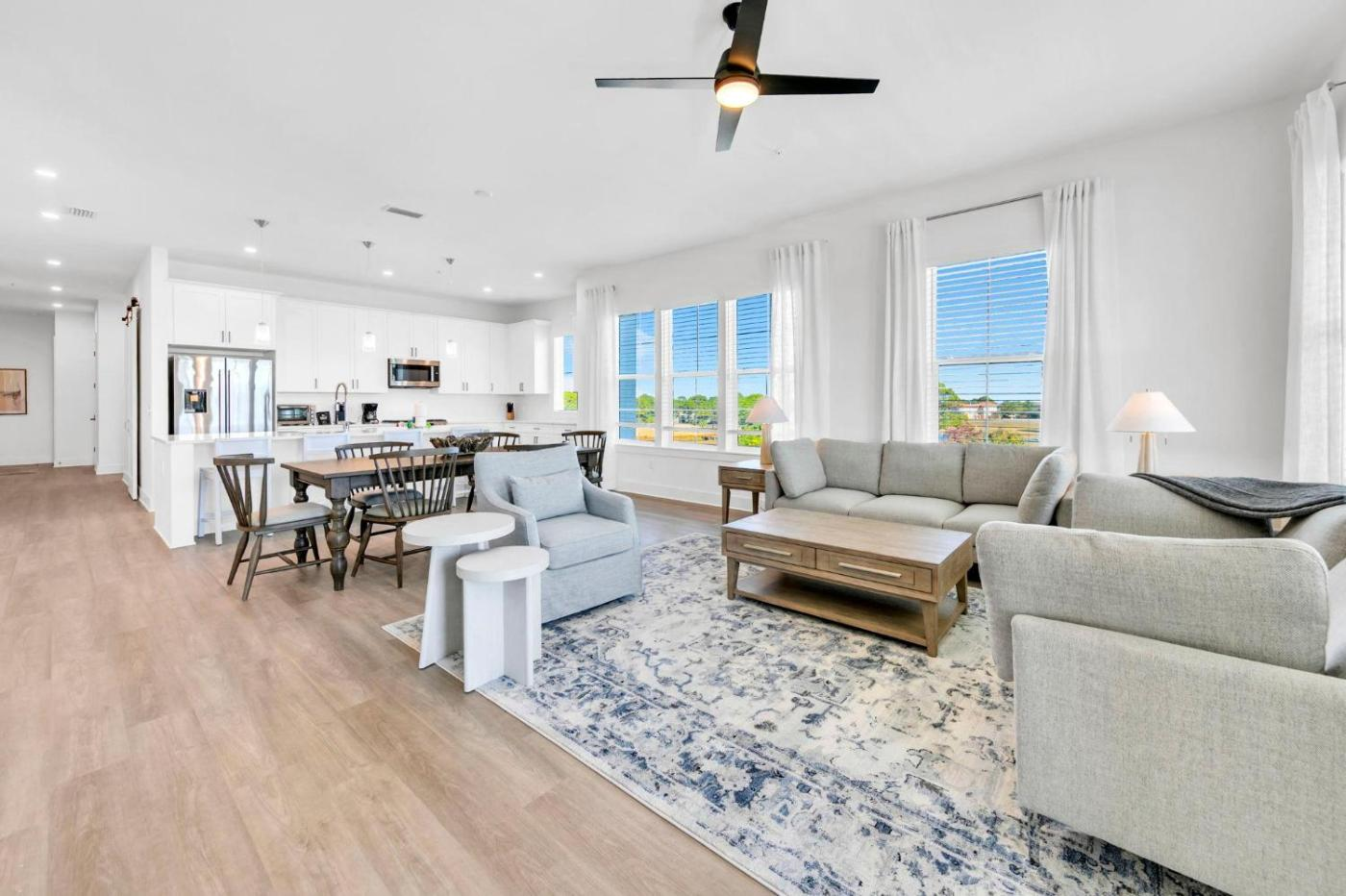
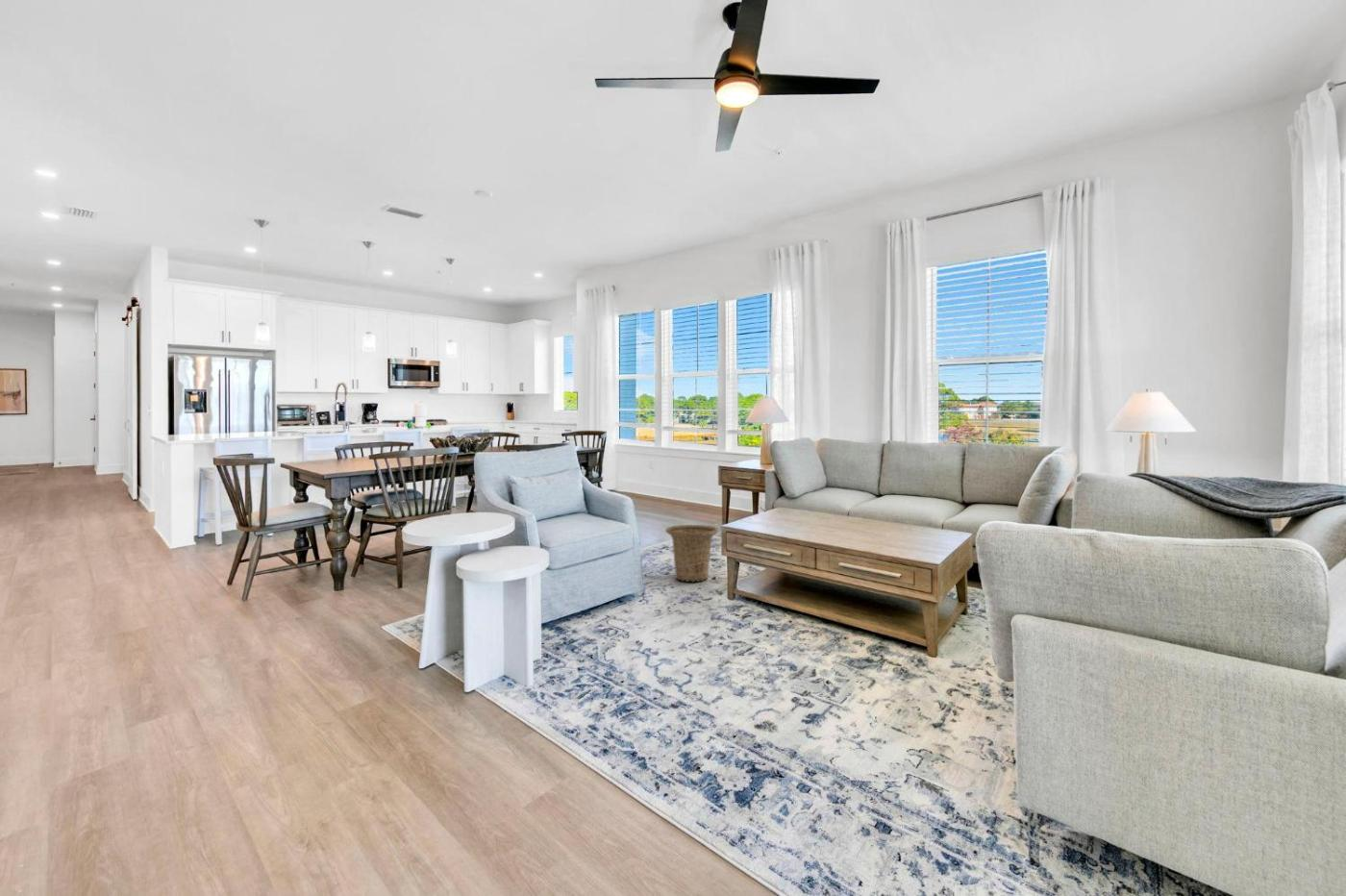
+ basket (691, 553)
